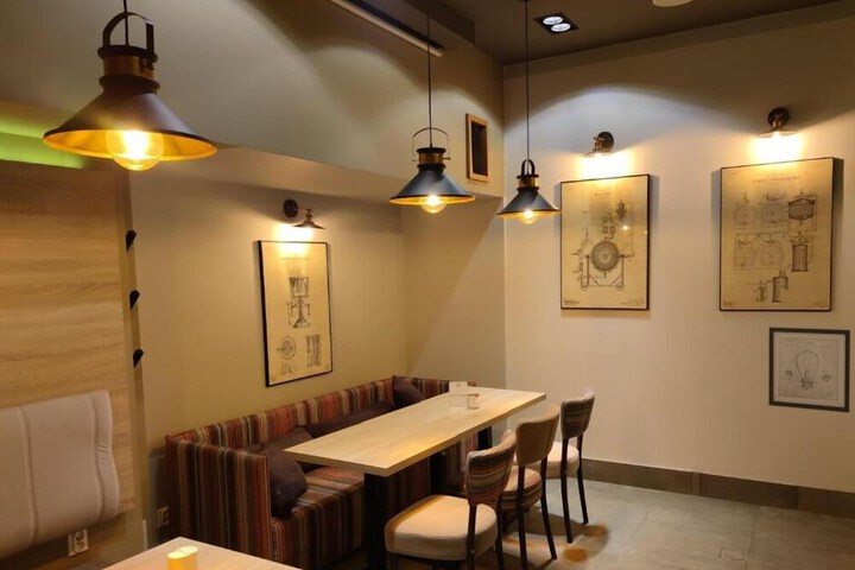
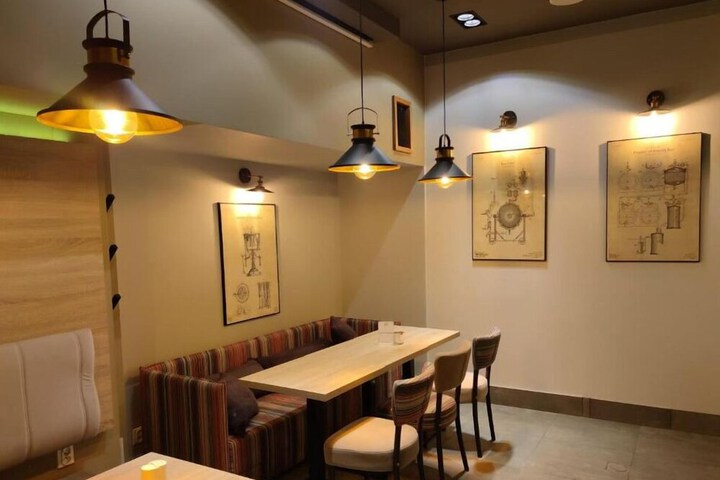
- wall art (808, 368)
